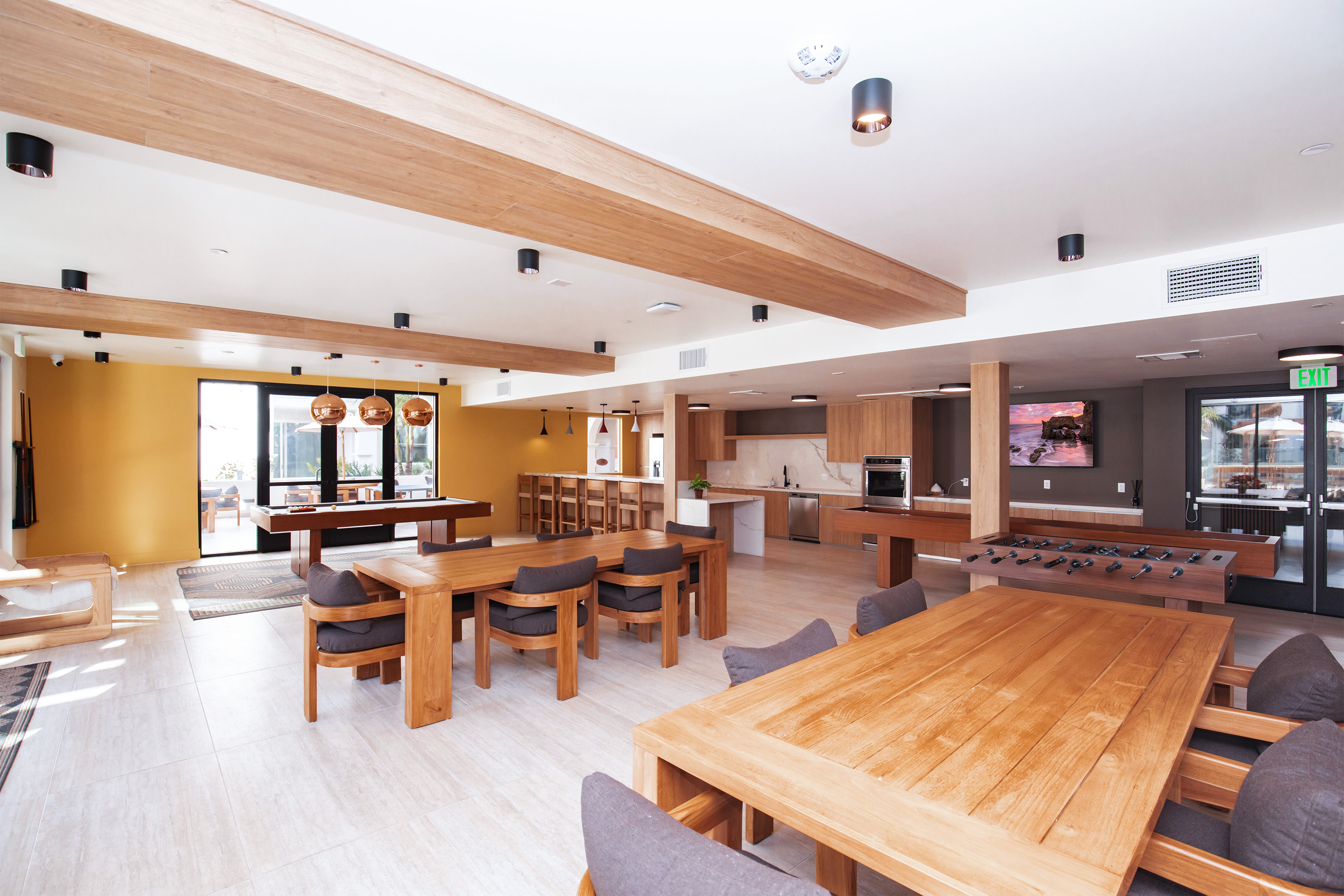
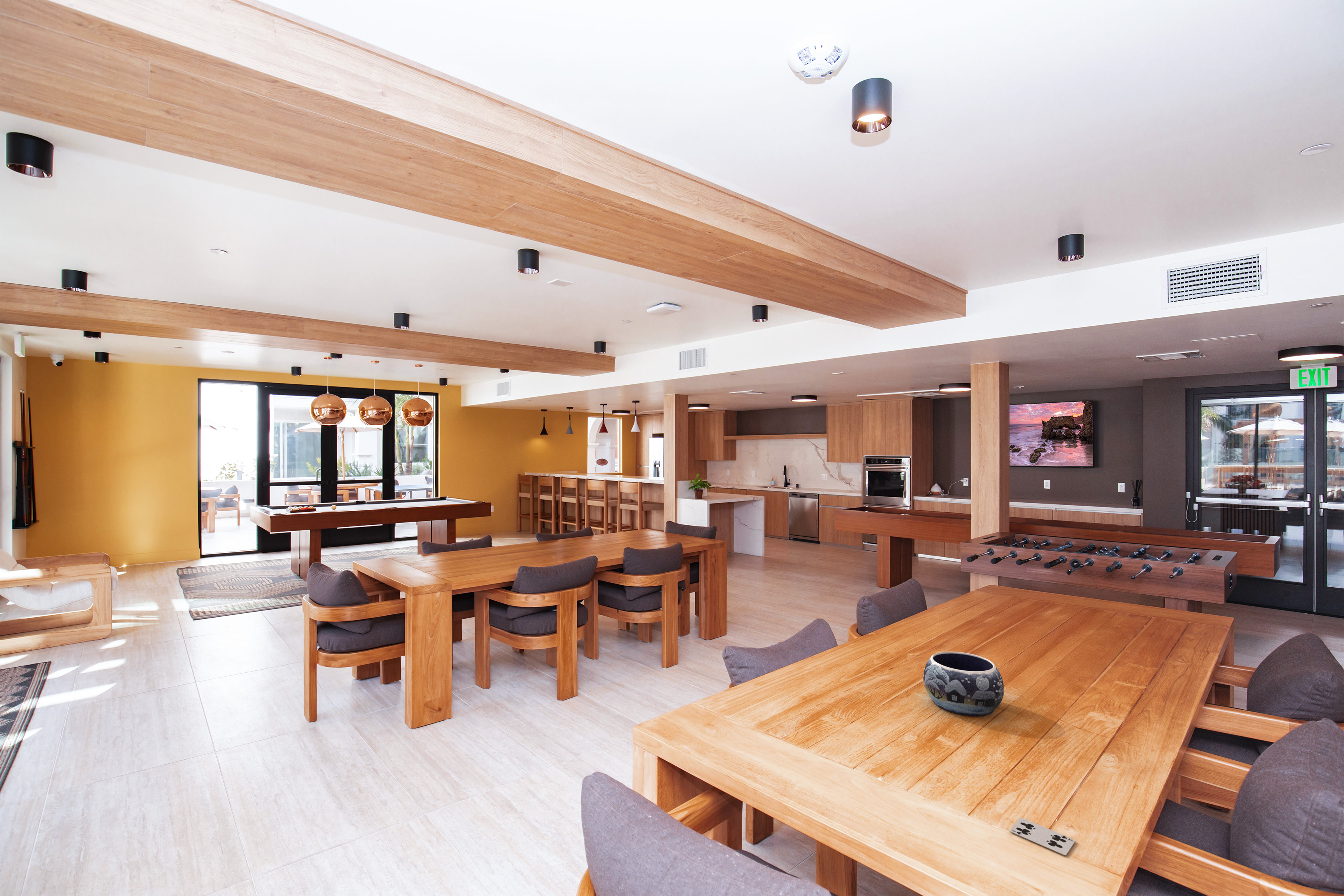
+ decorative bowl (962, 682)
+ playing card (1042, 836)
